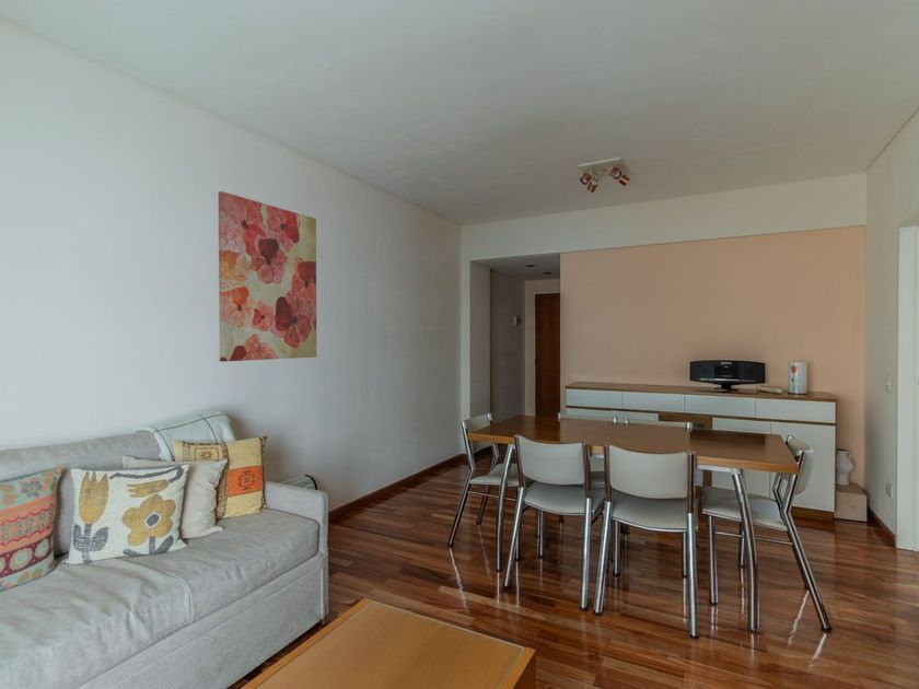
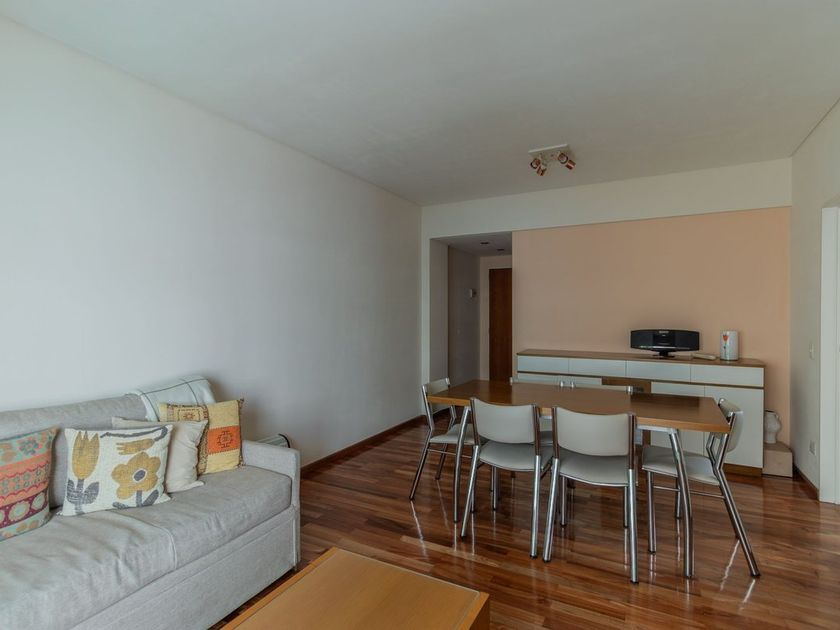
- wall art (272, 282)
